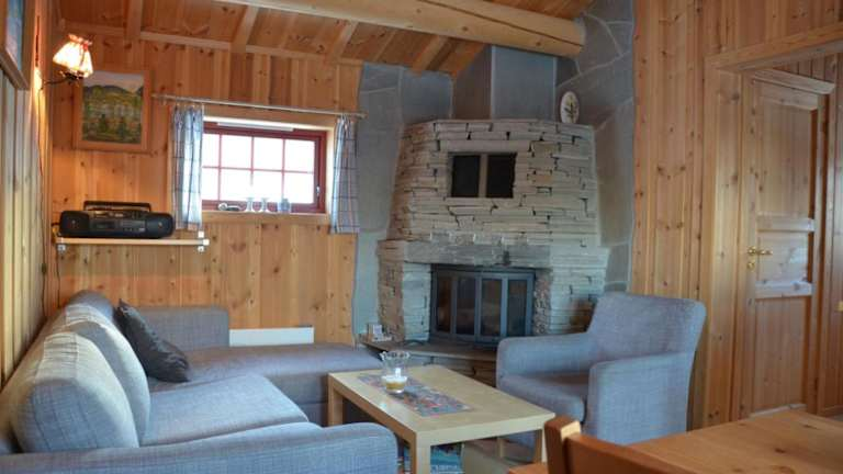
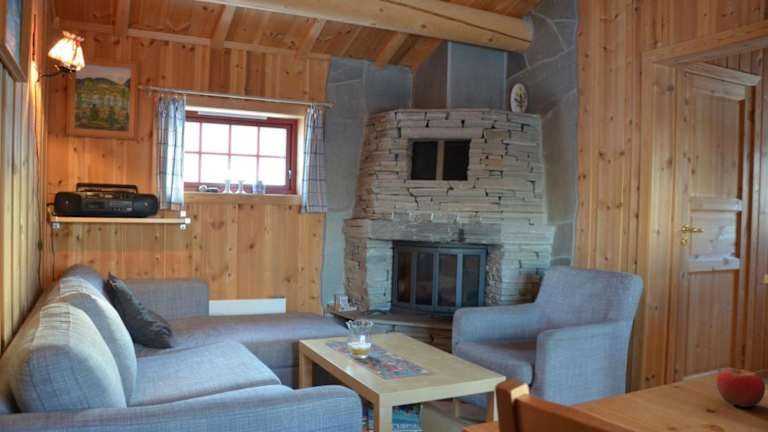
+ fruit (740, 384)
